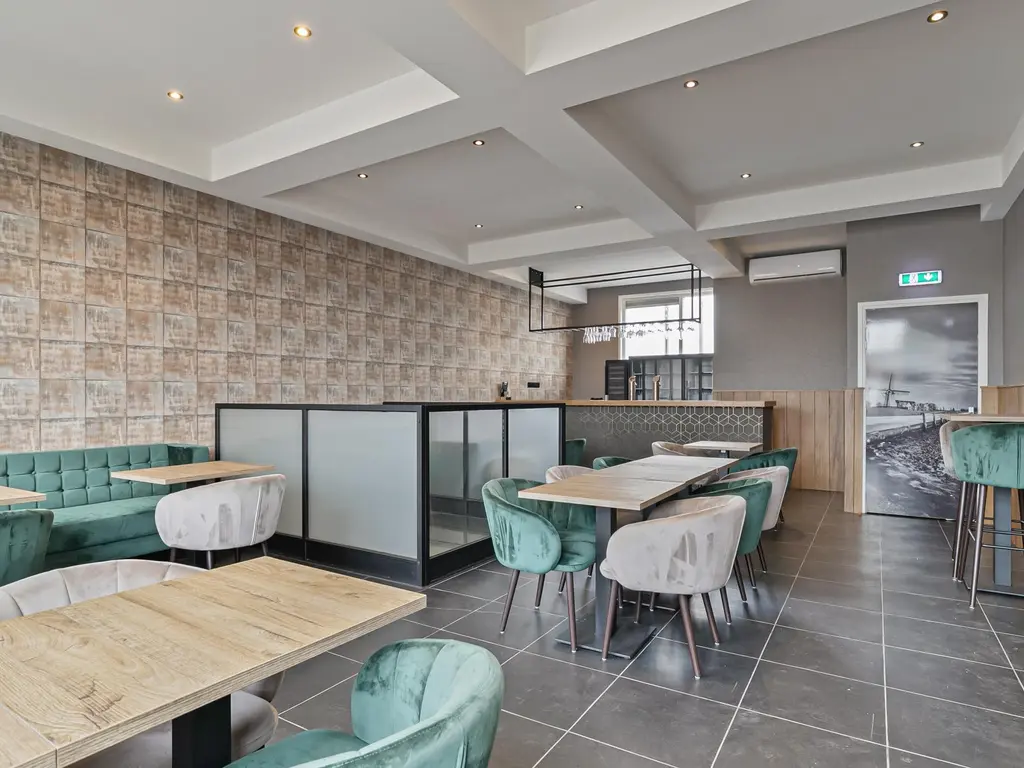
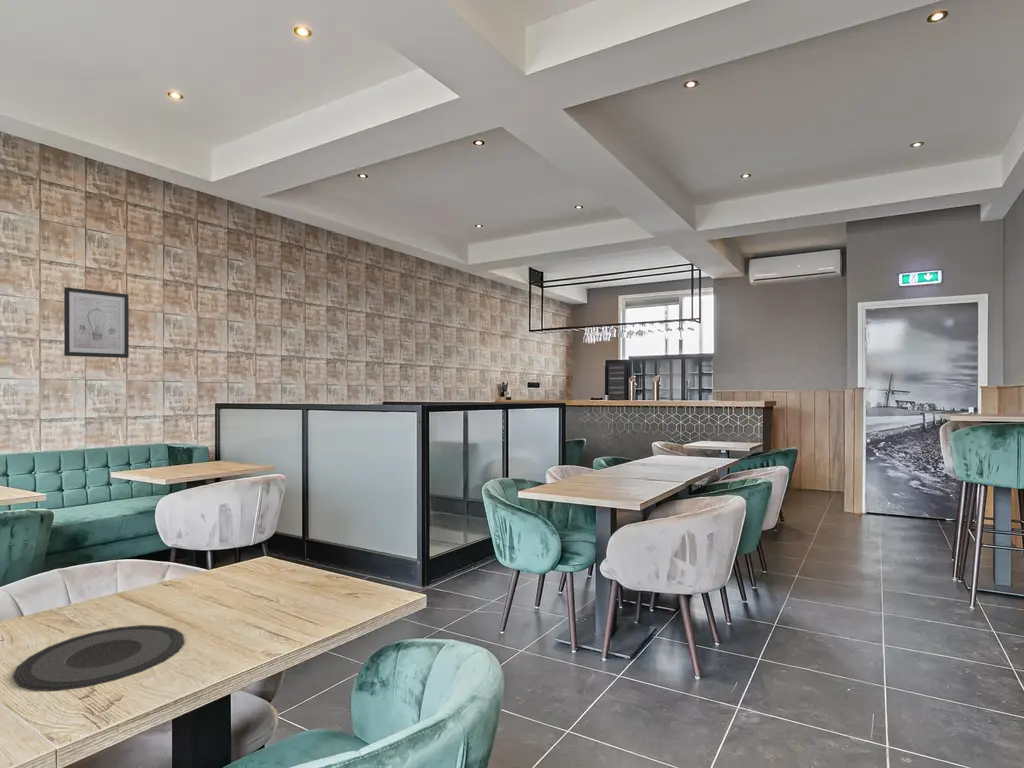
+ plate (104, 654)
+ wall art (97, 323)
